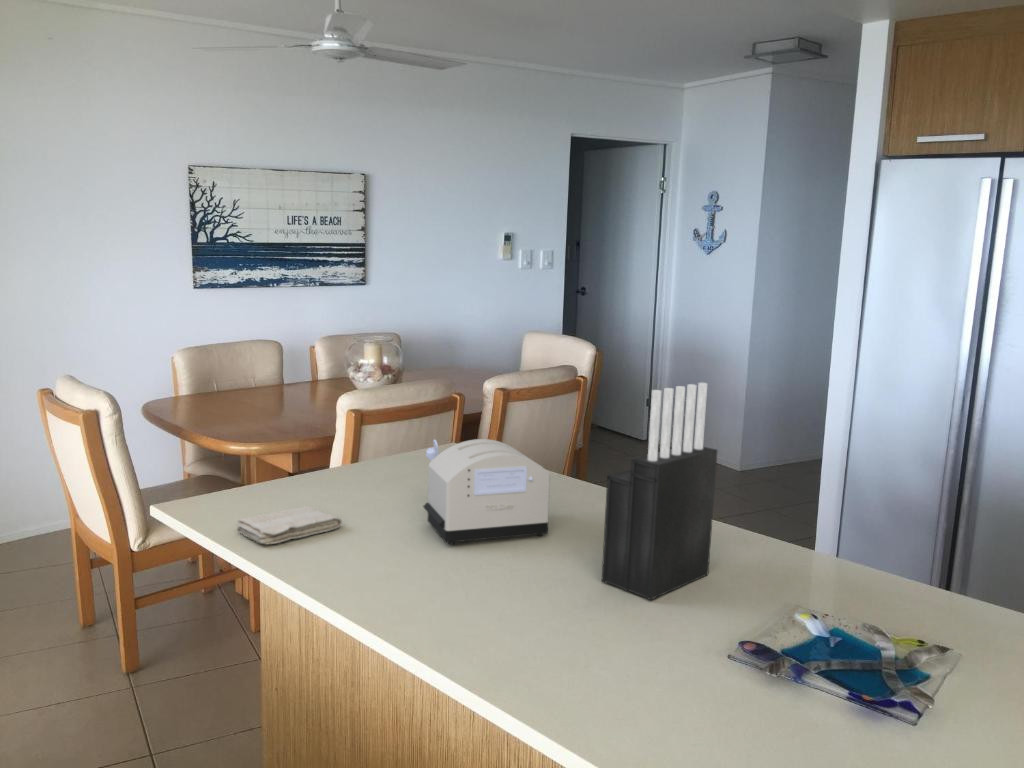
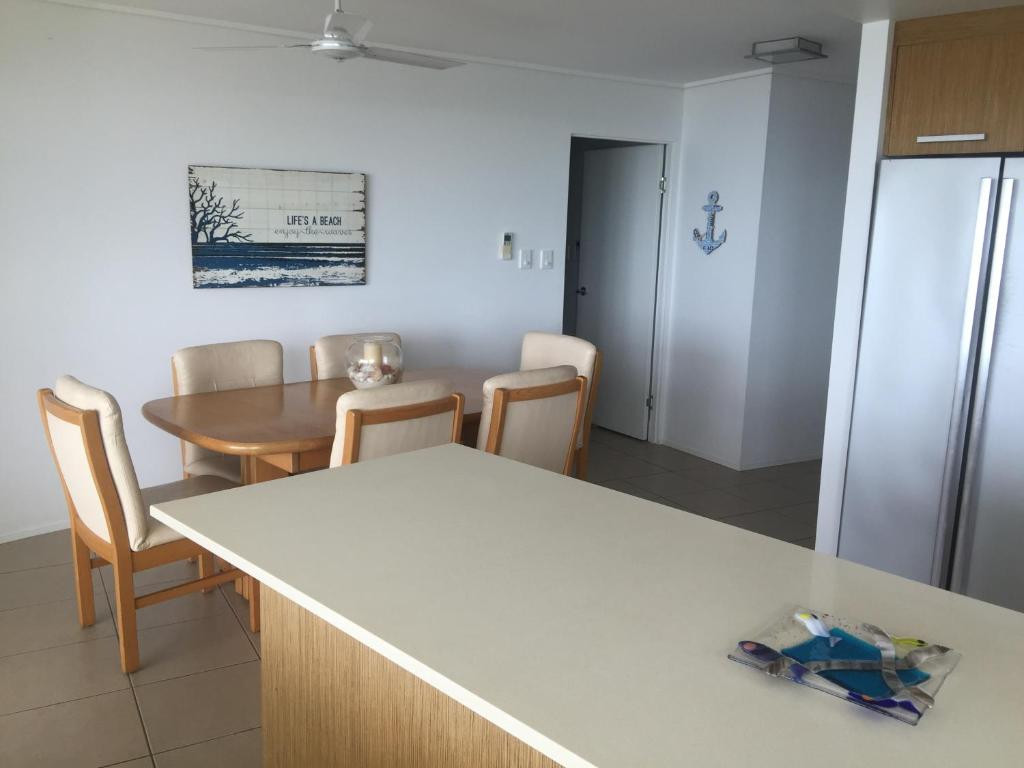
- washcloth (288, 523)
- toaster (479, 482)
- knife block (656, 481)
